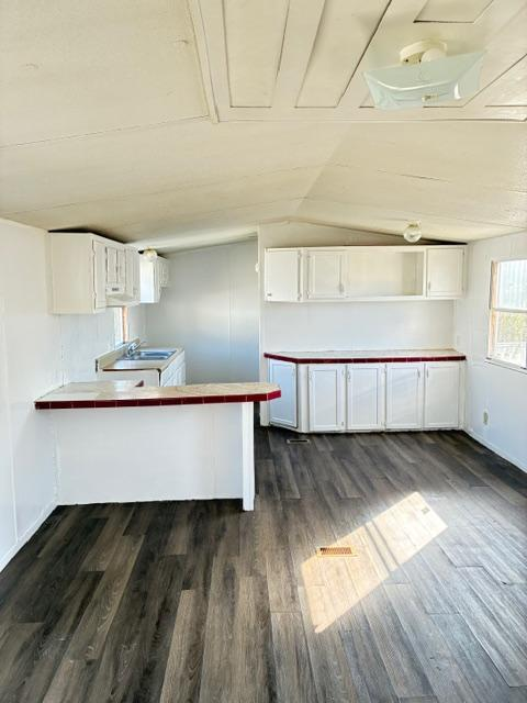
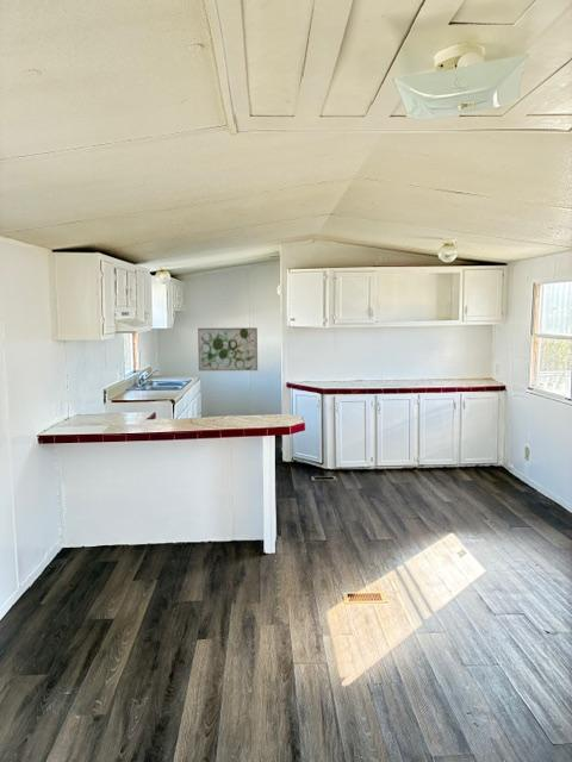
+ wall art (228, 349)
